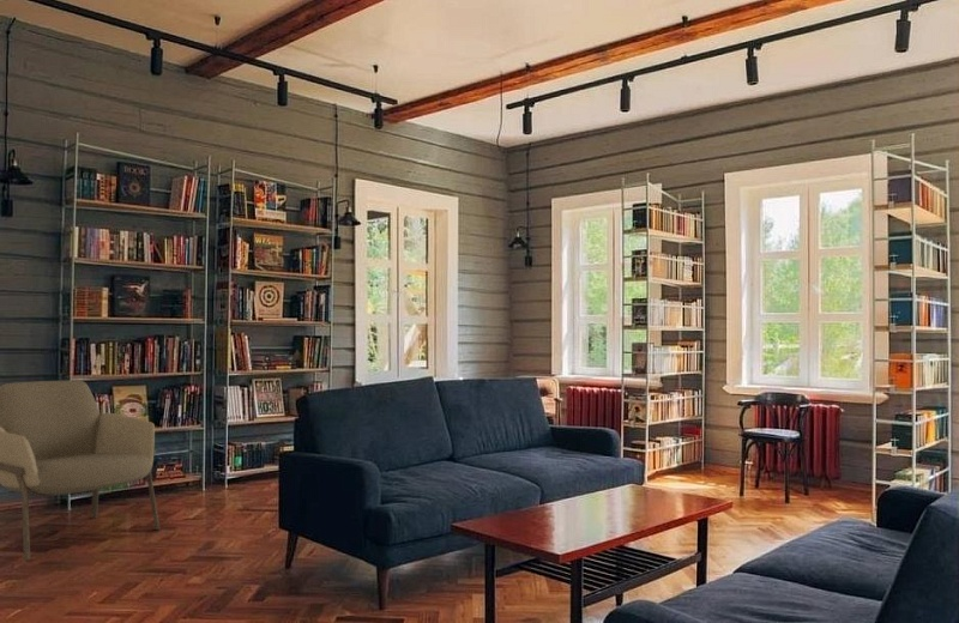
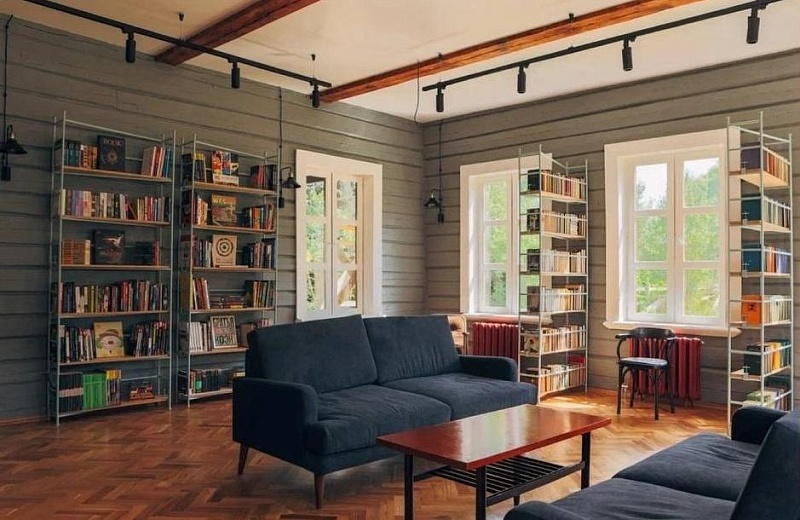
- armchair (72, 459)
